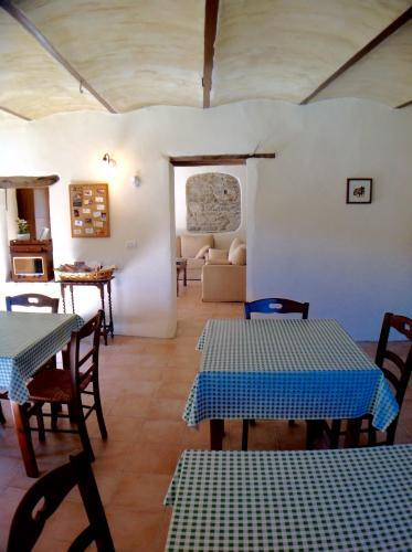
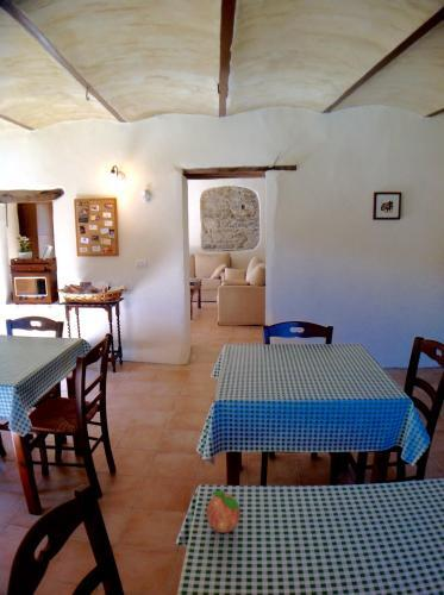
+ fruit (223, 509)
